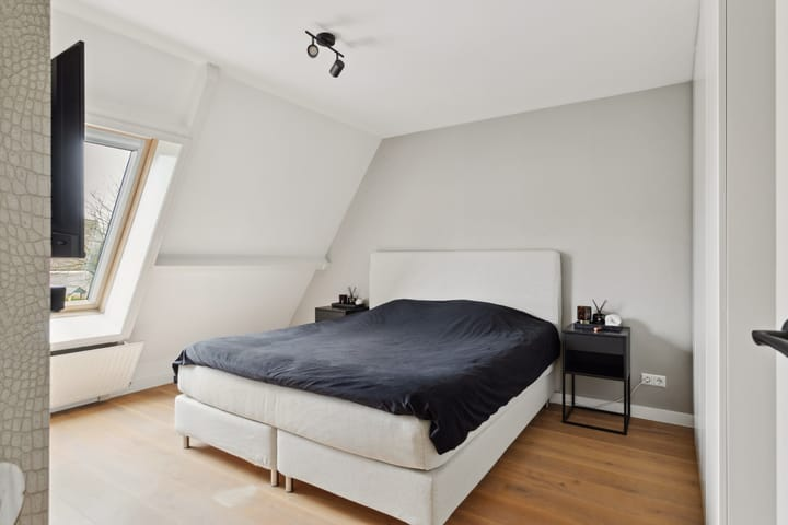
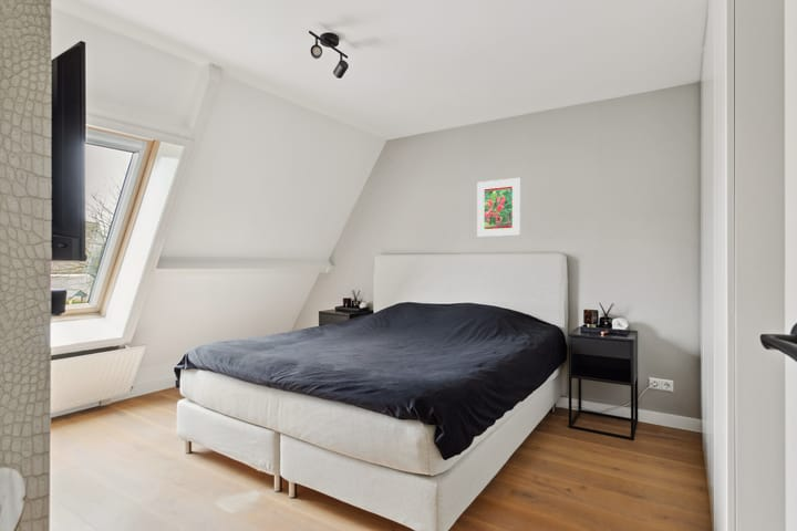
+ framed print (498, 208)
